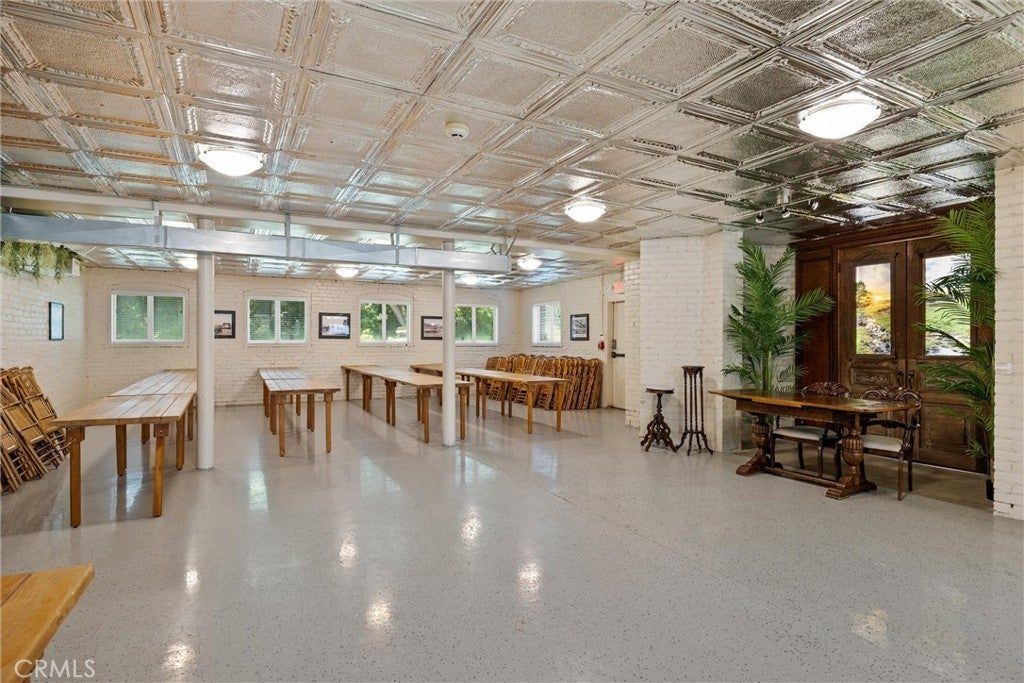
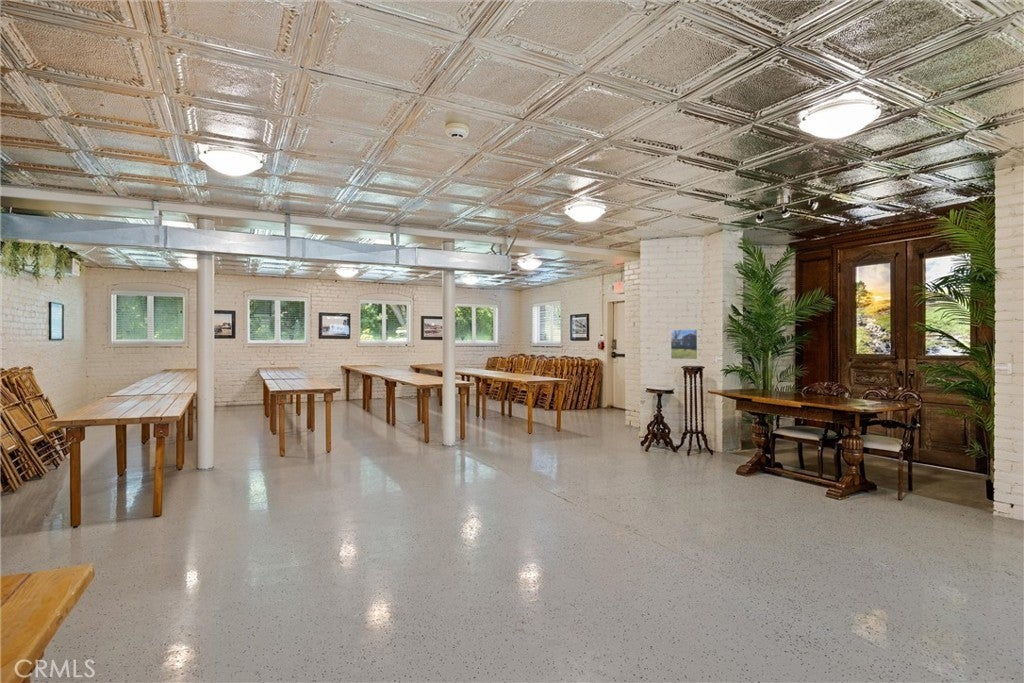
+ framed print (684, 344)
